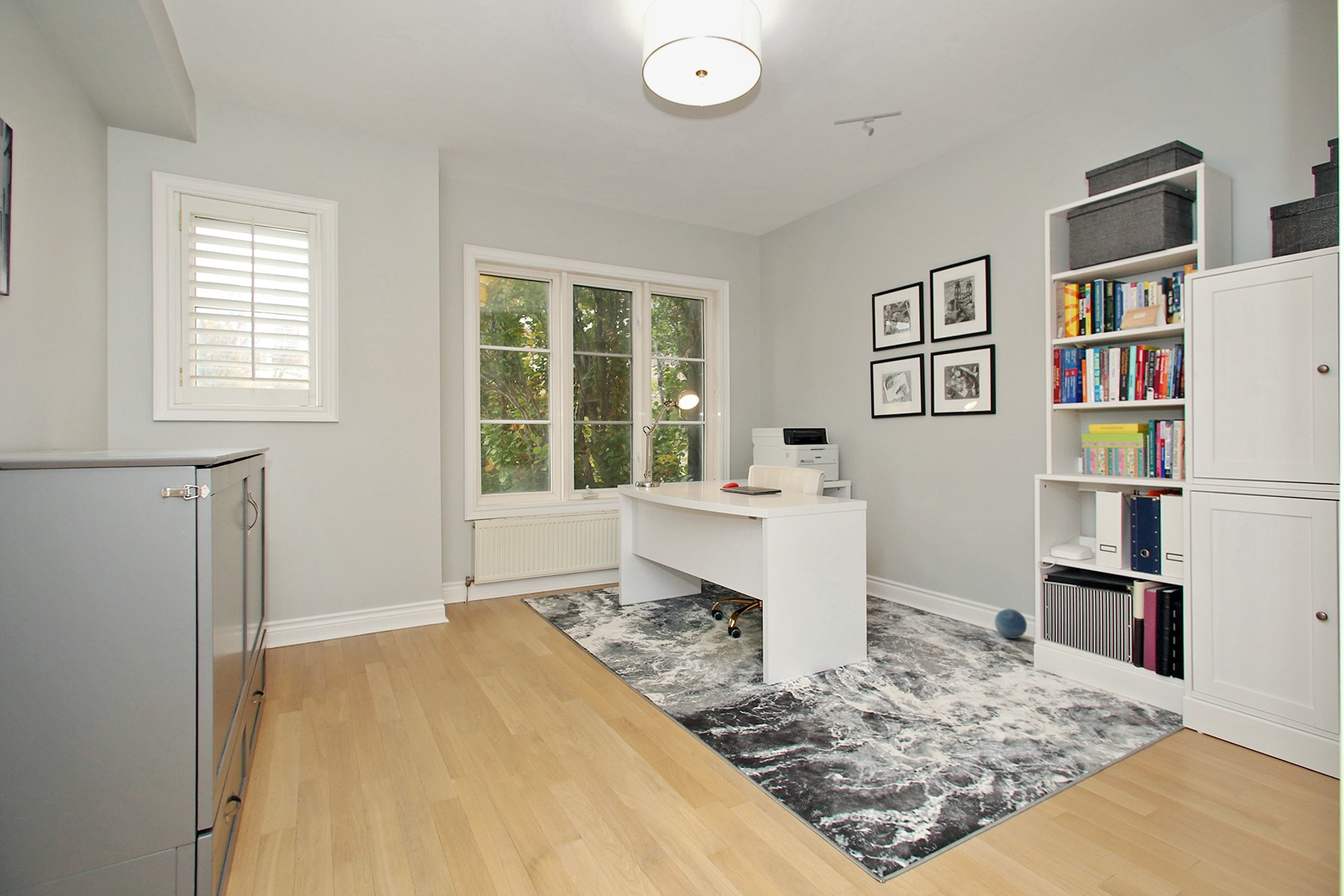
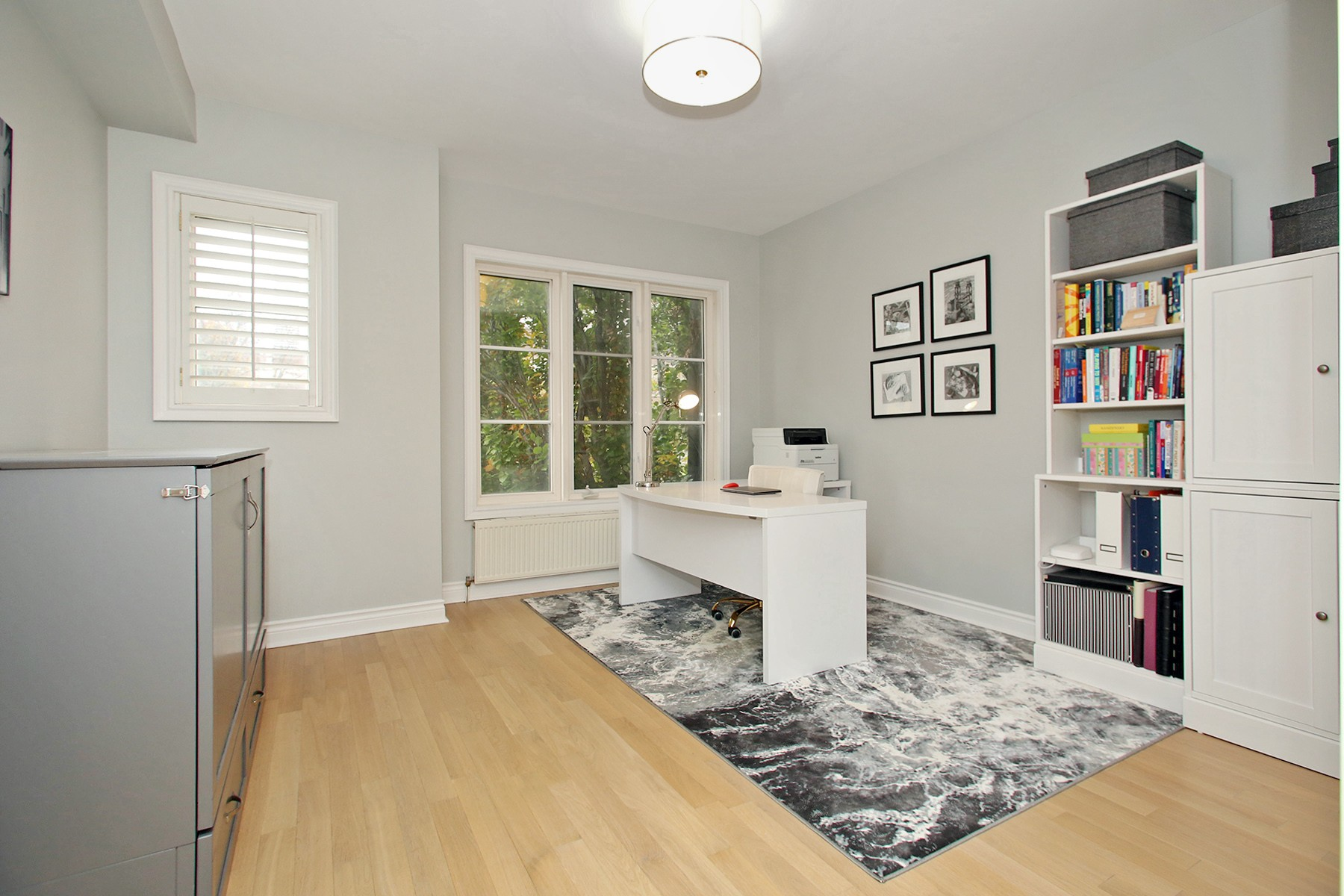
- decorative ball (1010, 623)
- track light (867, 126)
